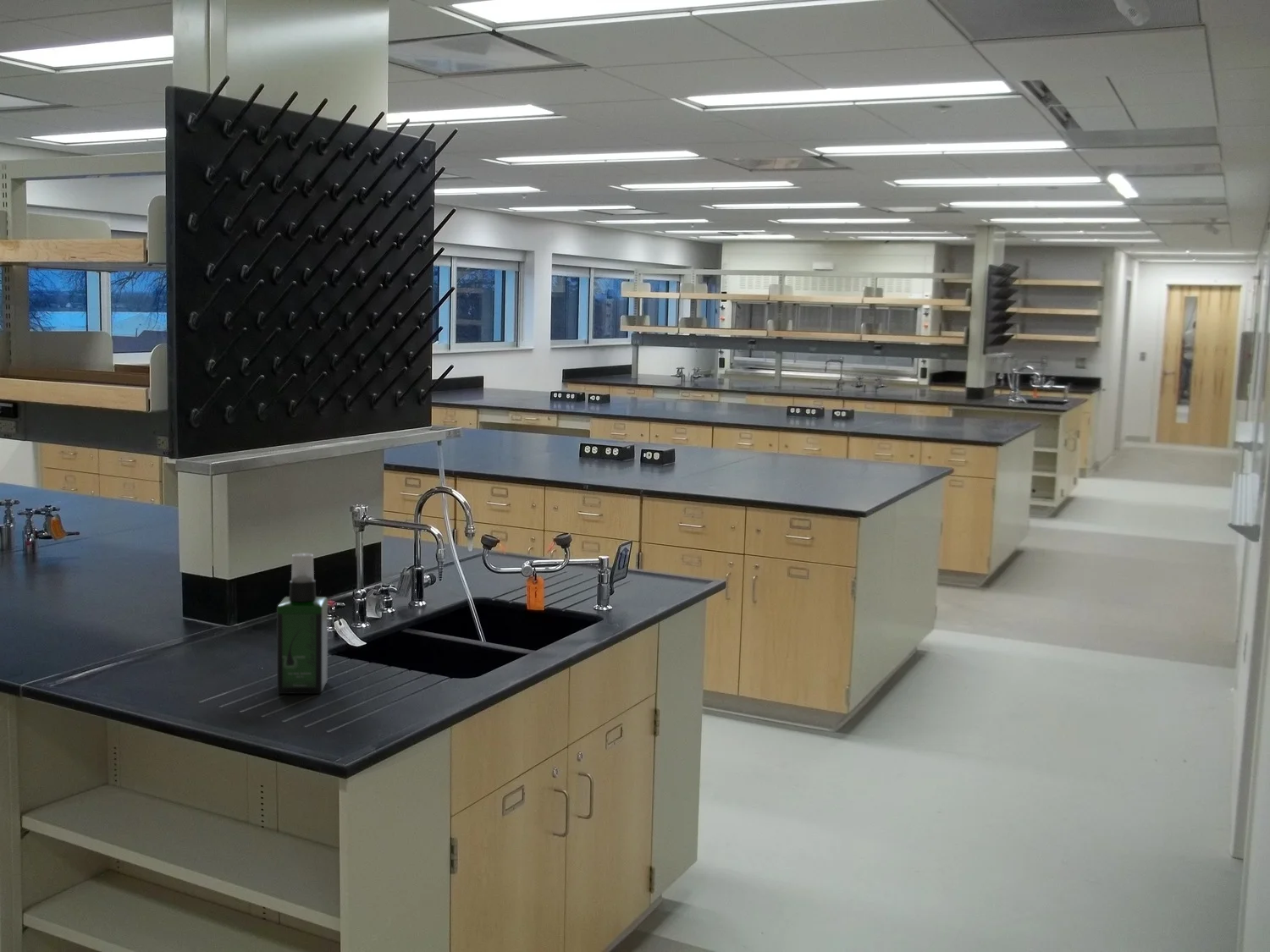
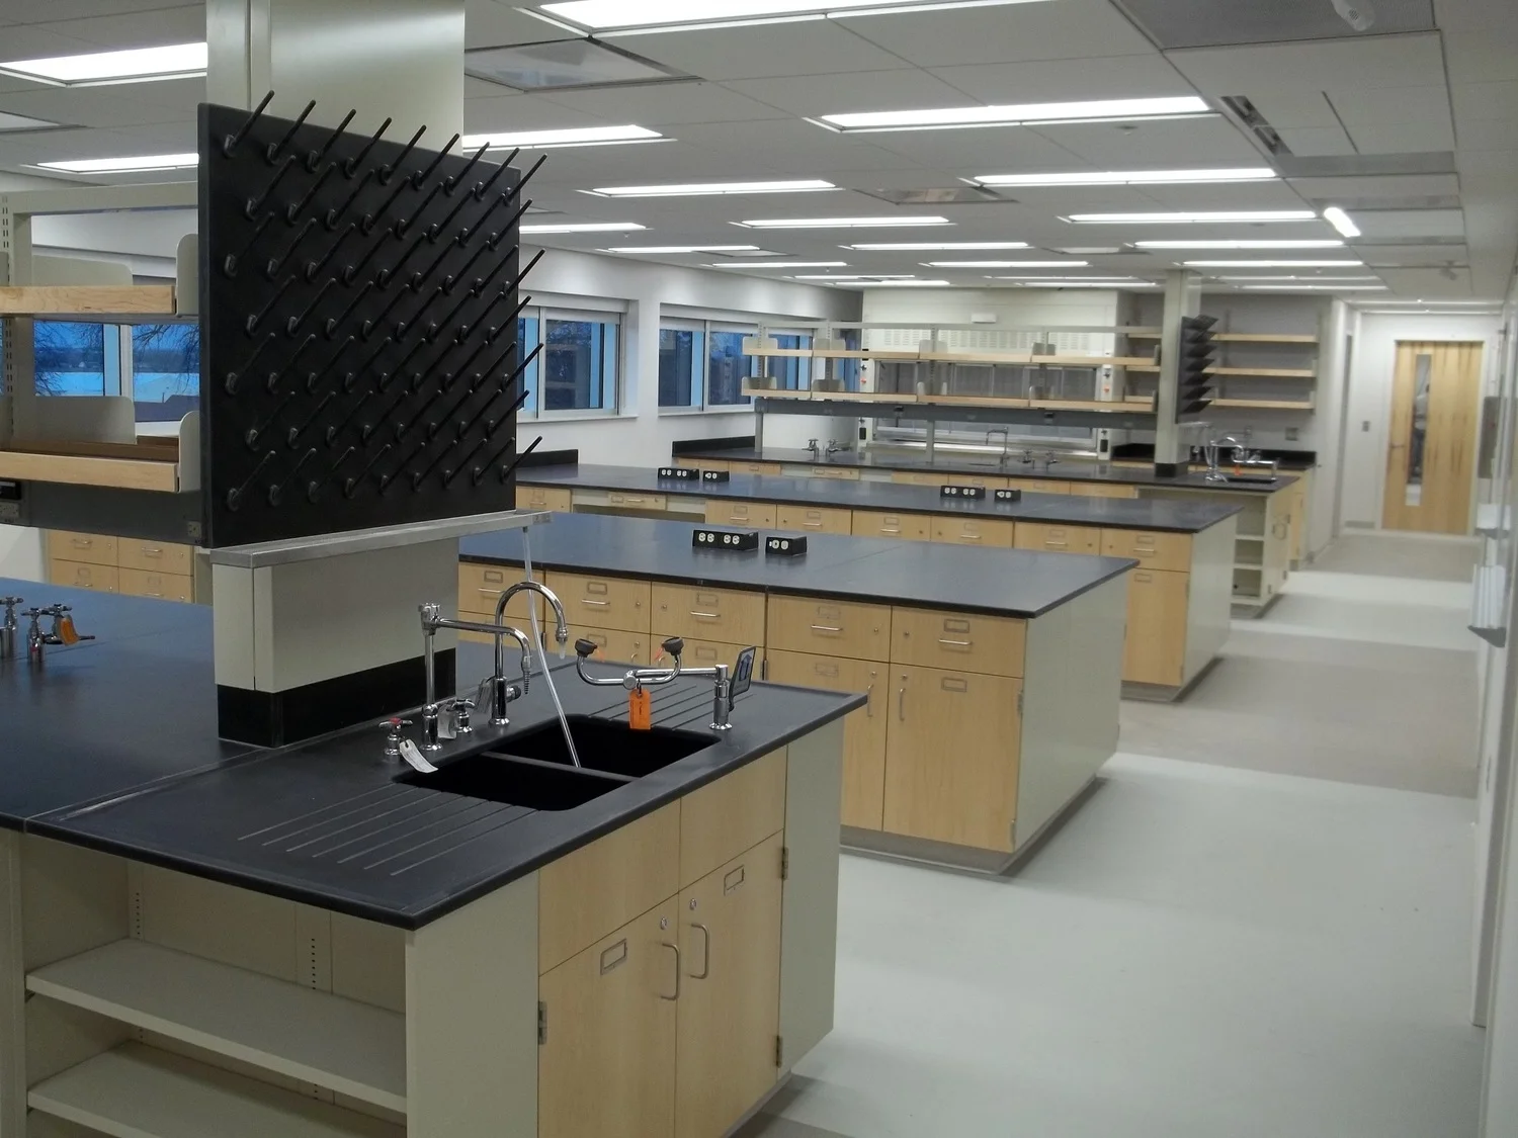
- spray bottle (302, 621)
